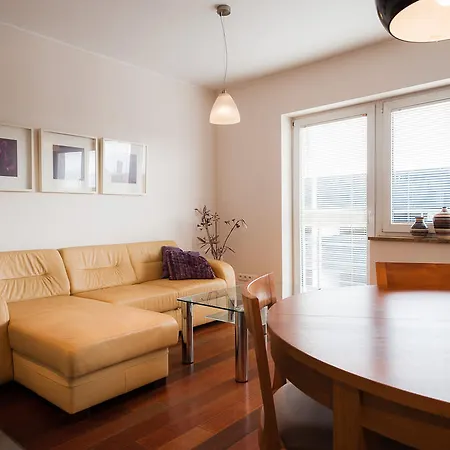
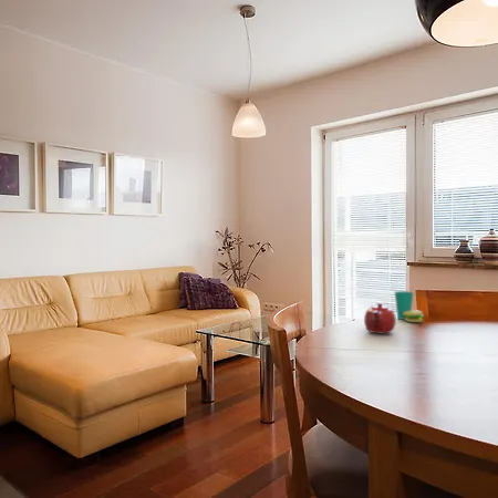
+ teapot (380, 317)
+ cup (408, 307)
